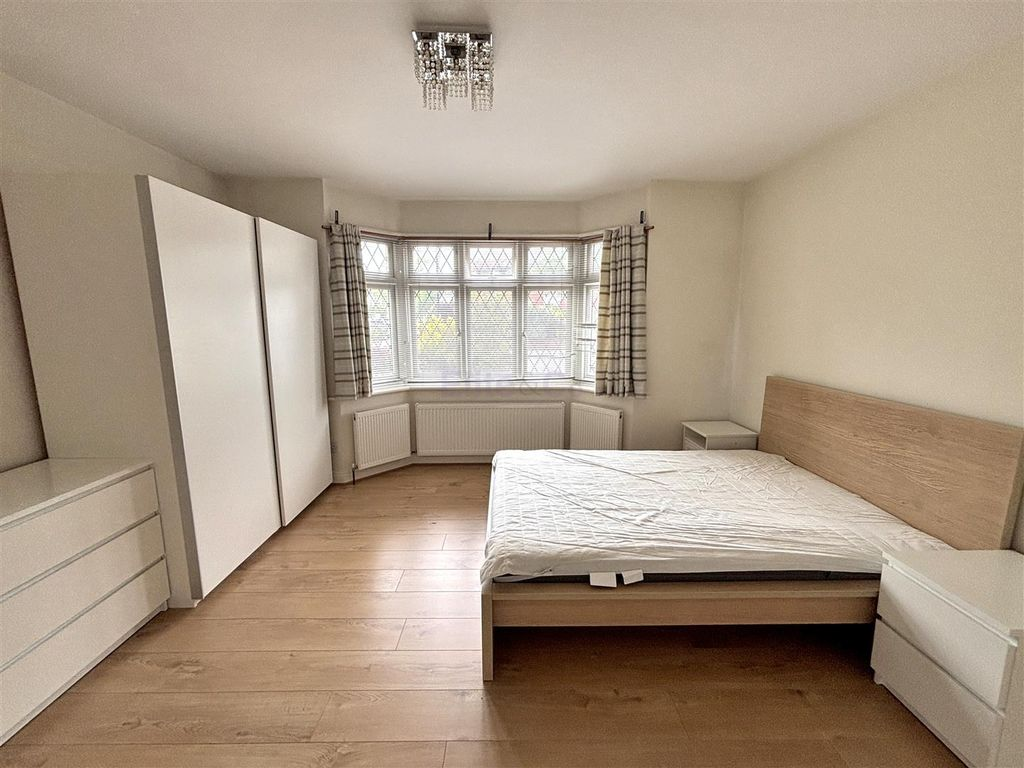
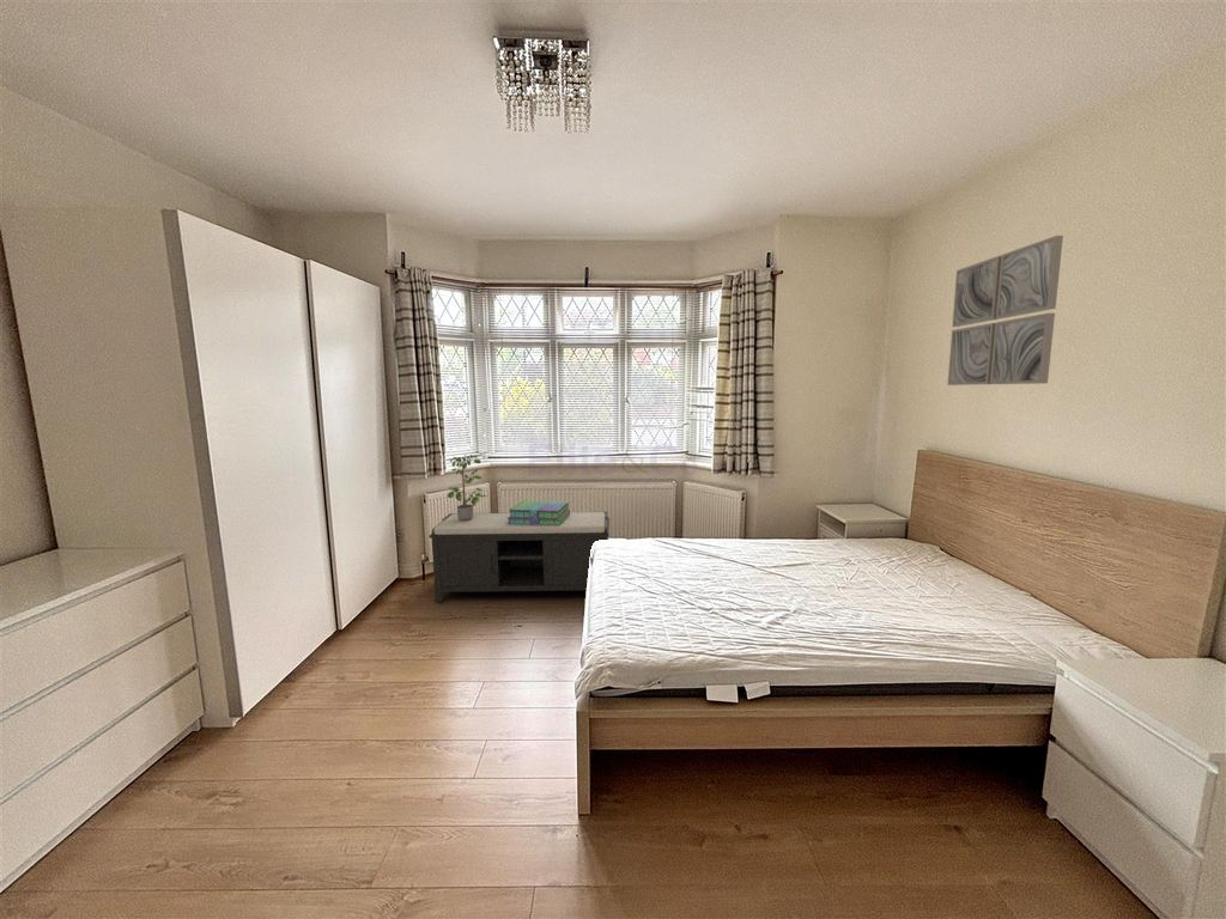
+ stack of books (539, 511)
+ wall art (996, 322)
+ bench (524, 554)
+ potted plant (468, 482)
